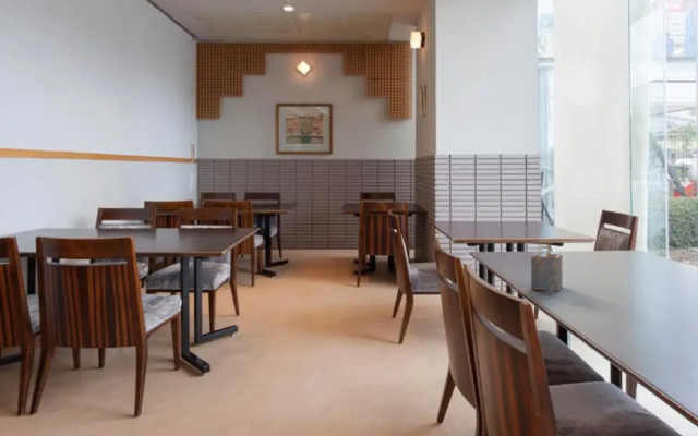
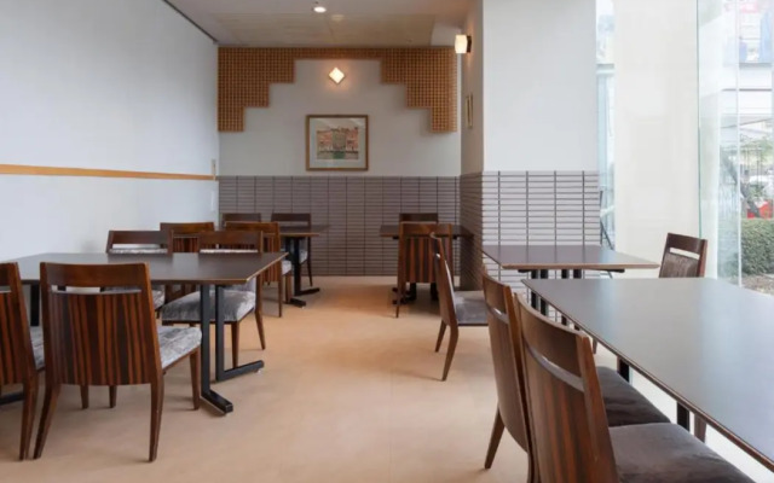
- napkin holder (546, 265)
